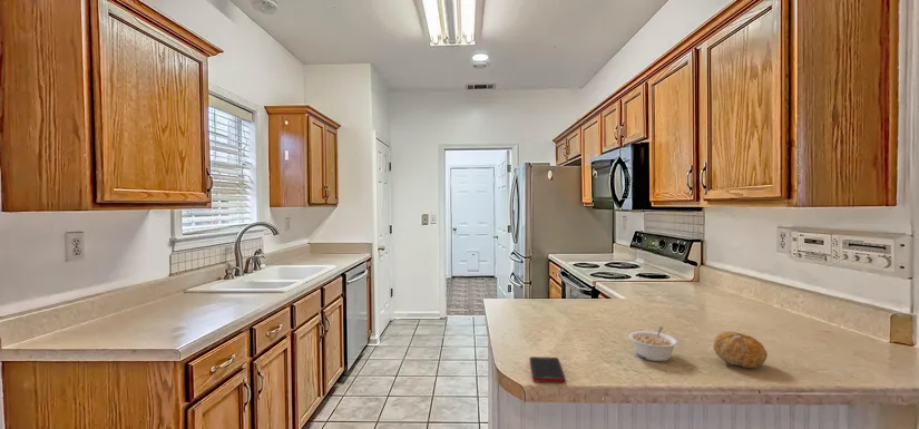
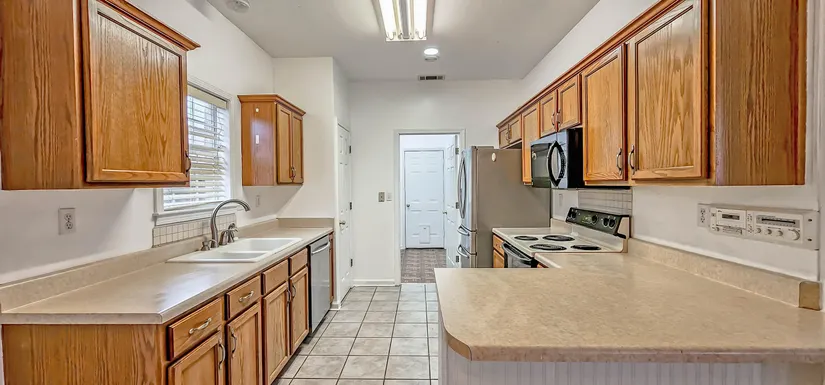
- cell phone (546, 369)
- fruit (739, 348)
- legume (652, 344)
